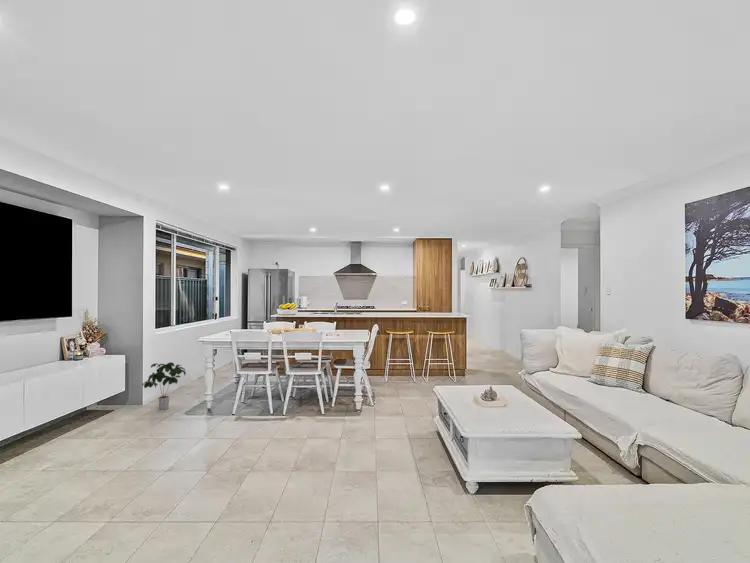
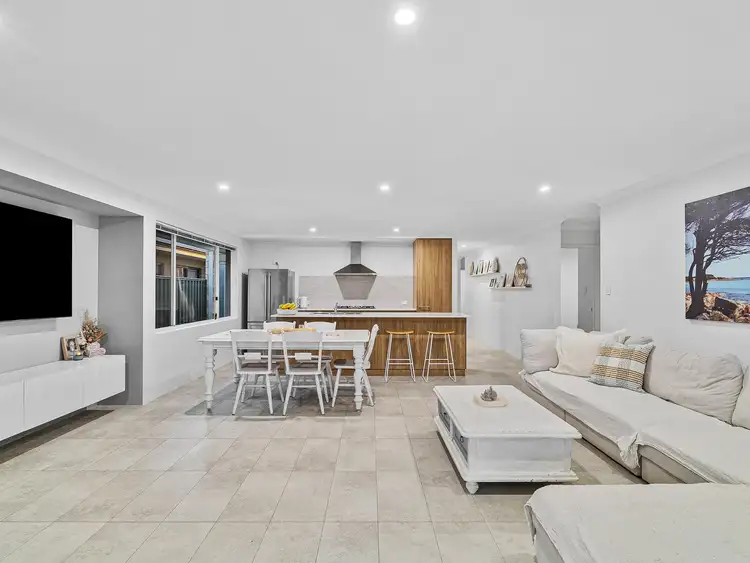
- potted plant (163, 385)
